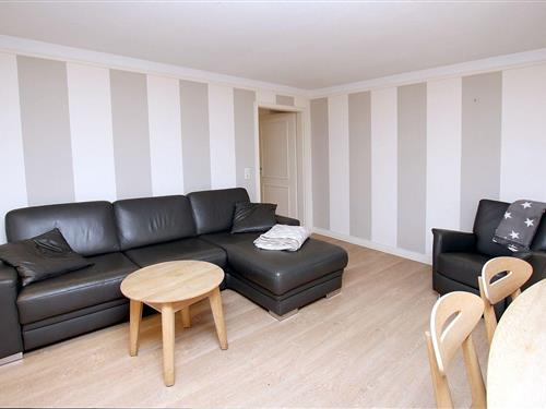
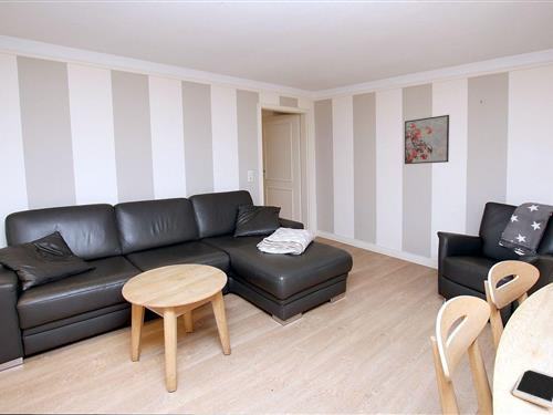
+ cell phone (536, 385)
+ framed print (425, 141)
